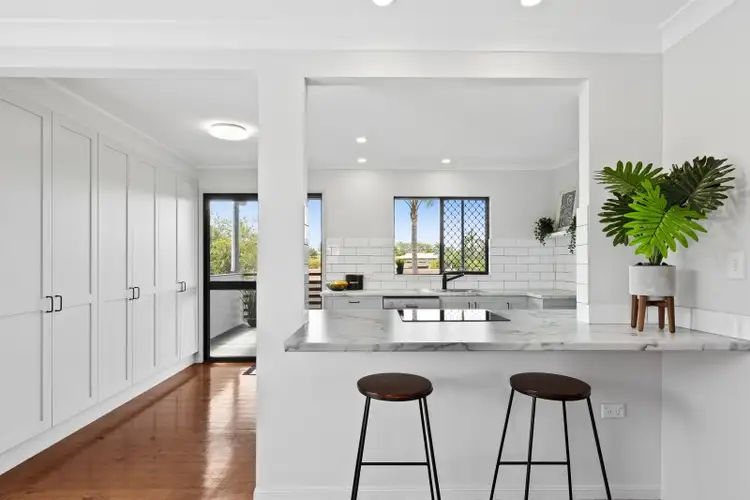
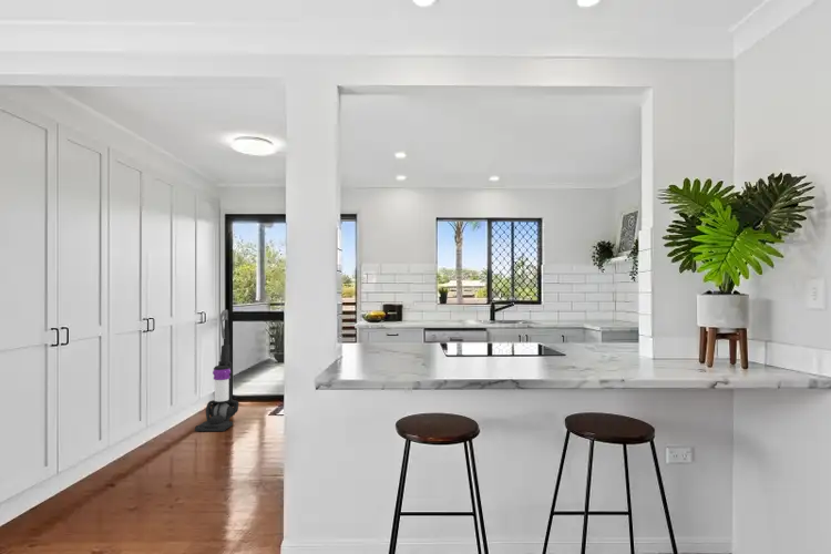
+ vacuum cleaner (219, 367)
